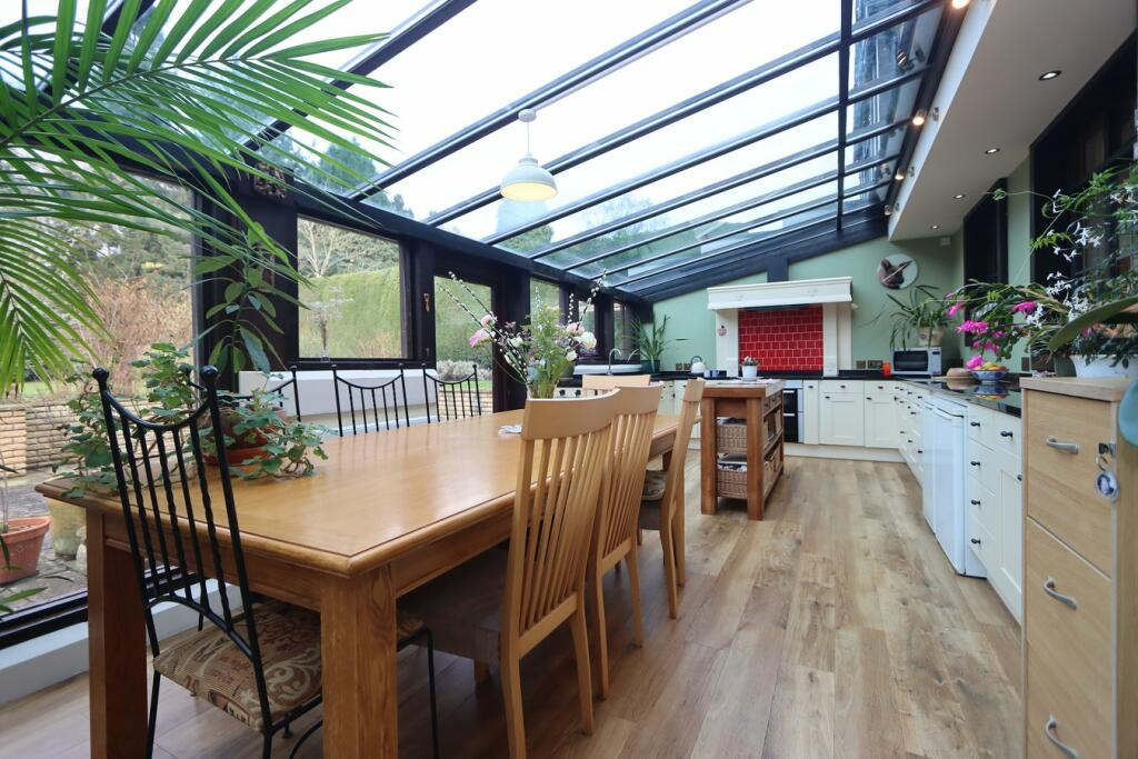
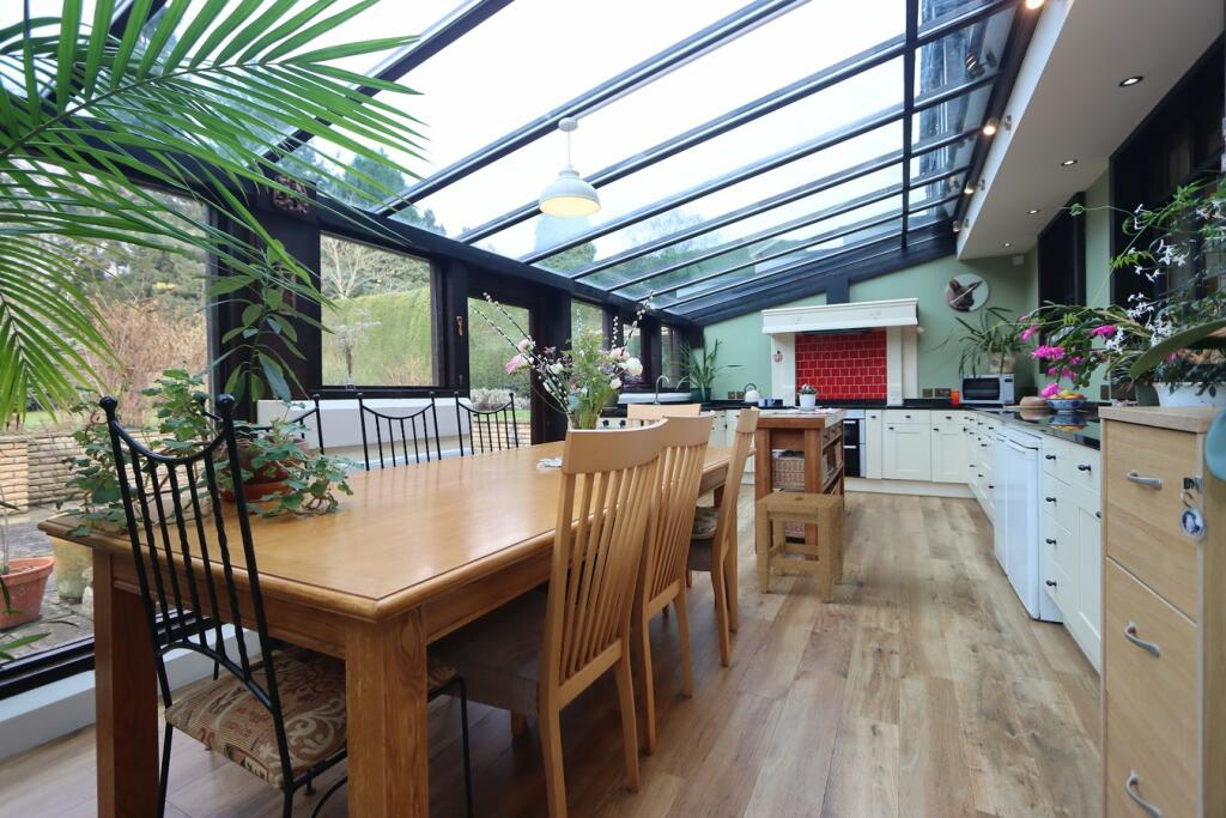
+ stool (800, 544)
